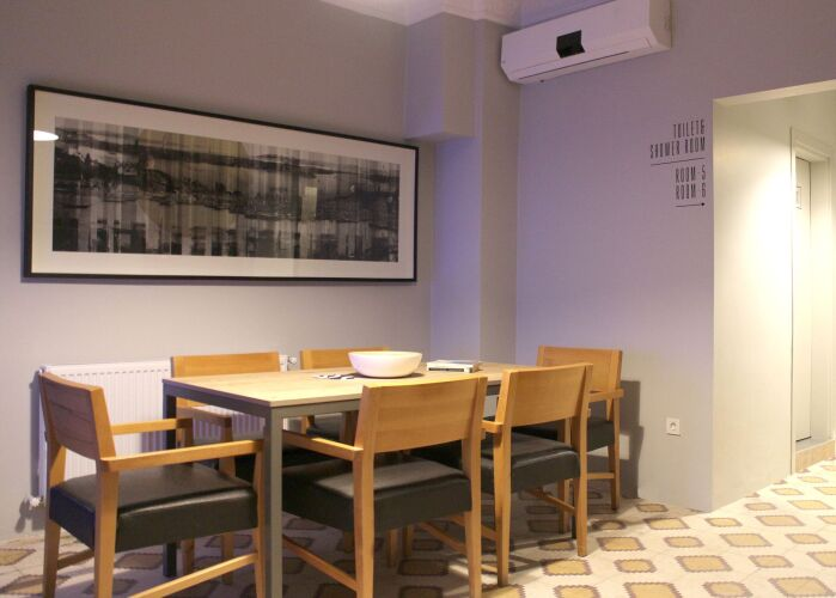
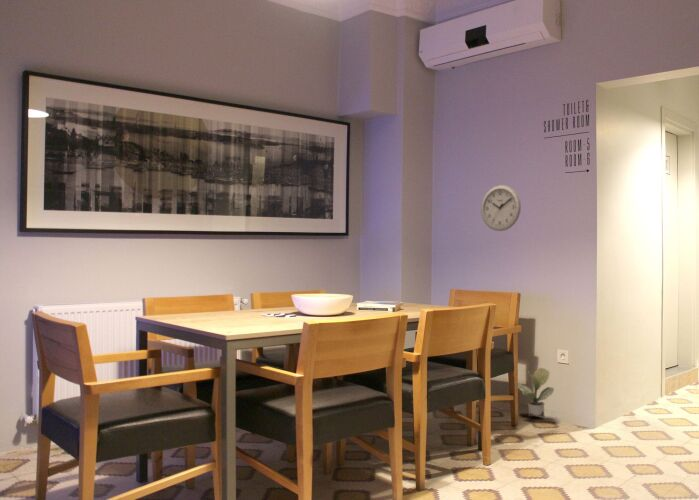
+ wall clock (499, 208)
+ potted plant (533, 393)
